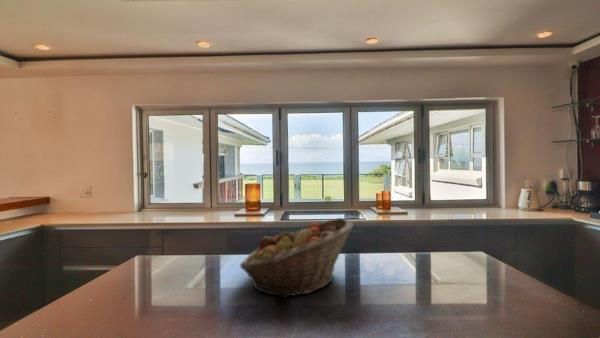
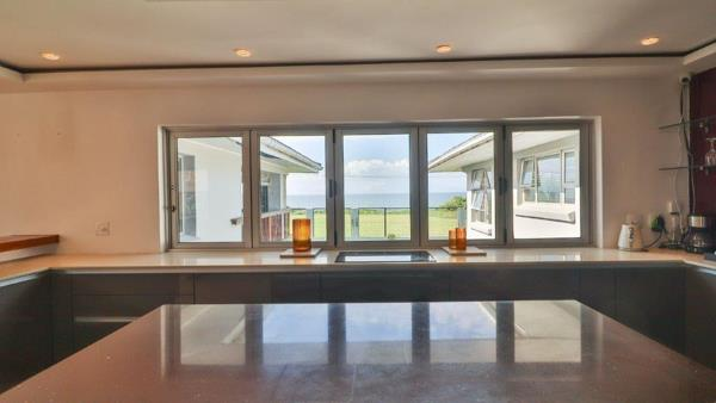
- fruit basket (299, 250)
